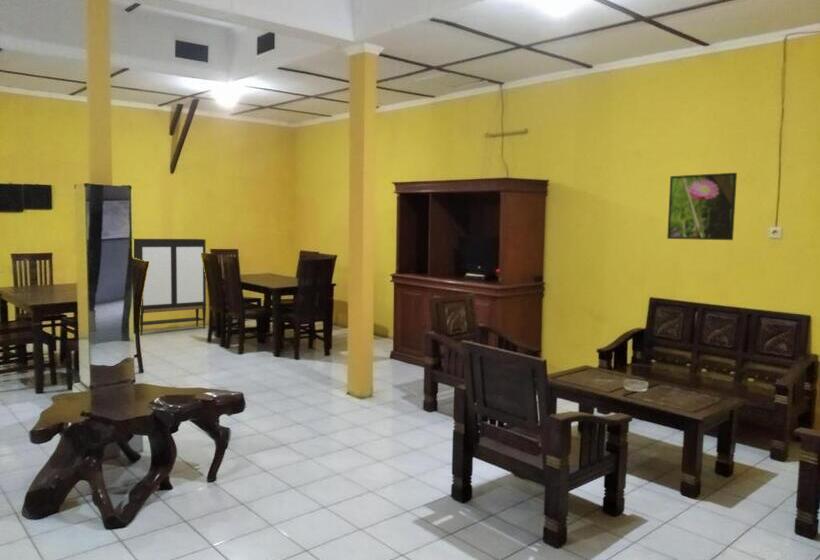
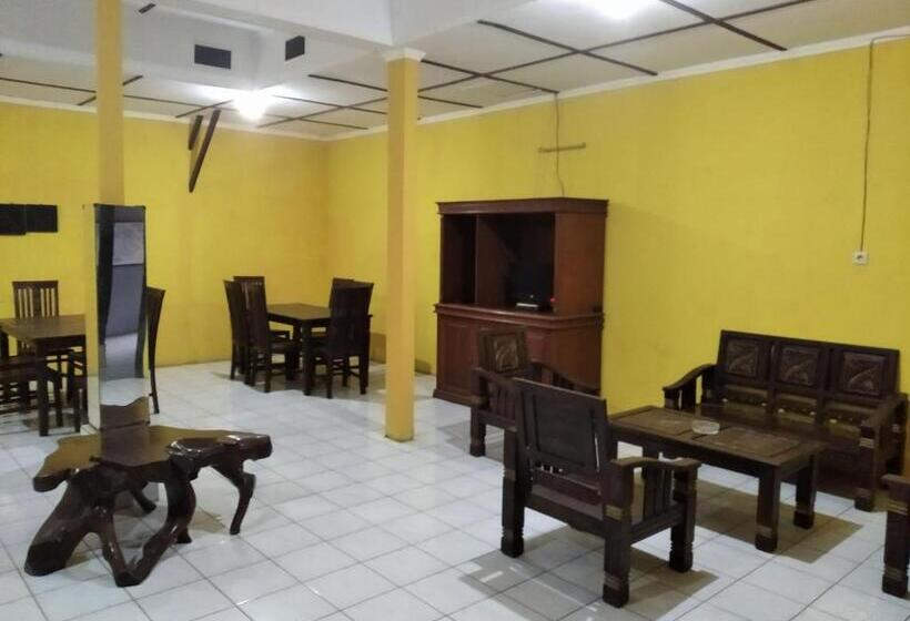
- storage cabinet (170, 285)
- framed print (700, 207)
